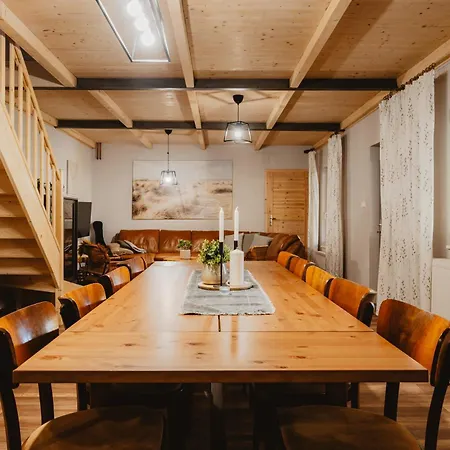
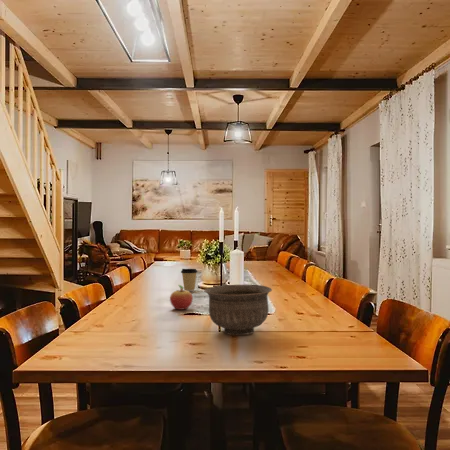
+ coffee cup (189, 279)
+ bowl (238, 310)
+ fruit (181, 297)
